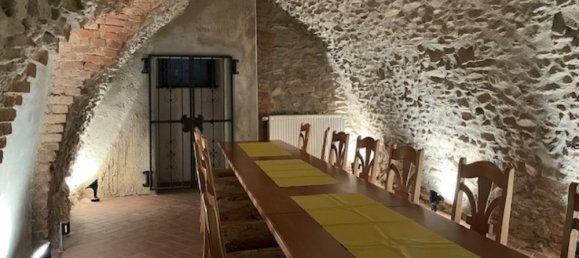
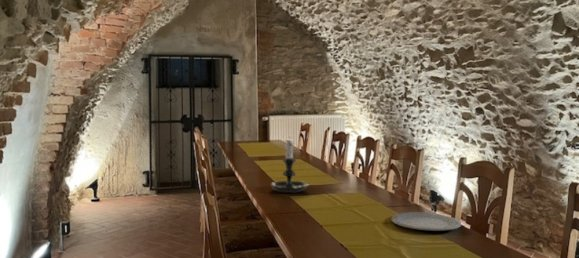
+ candle holder (289, 163)
+ plate (425, 222)
